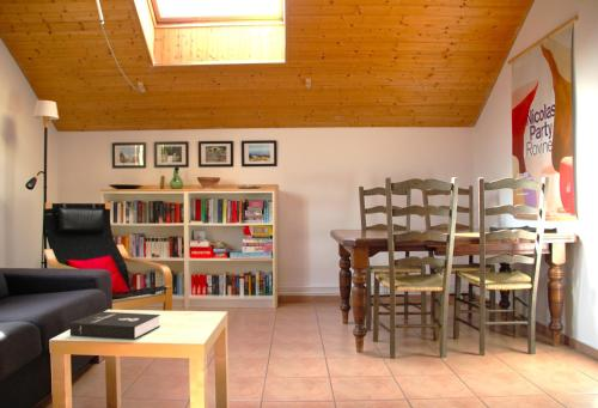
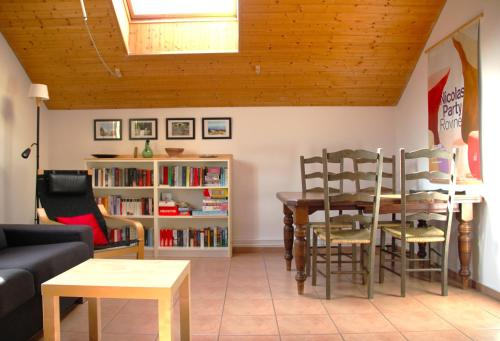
- booklet (116, 324)
